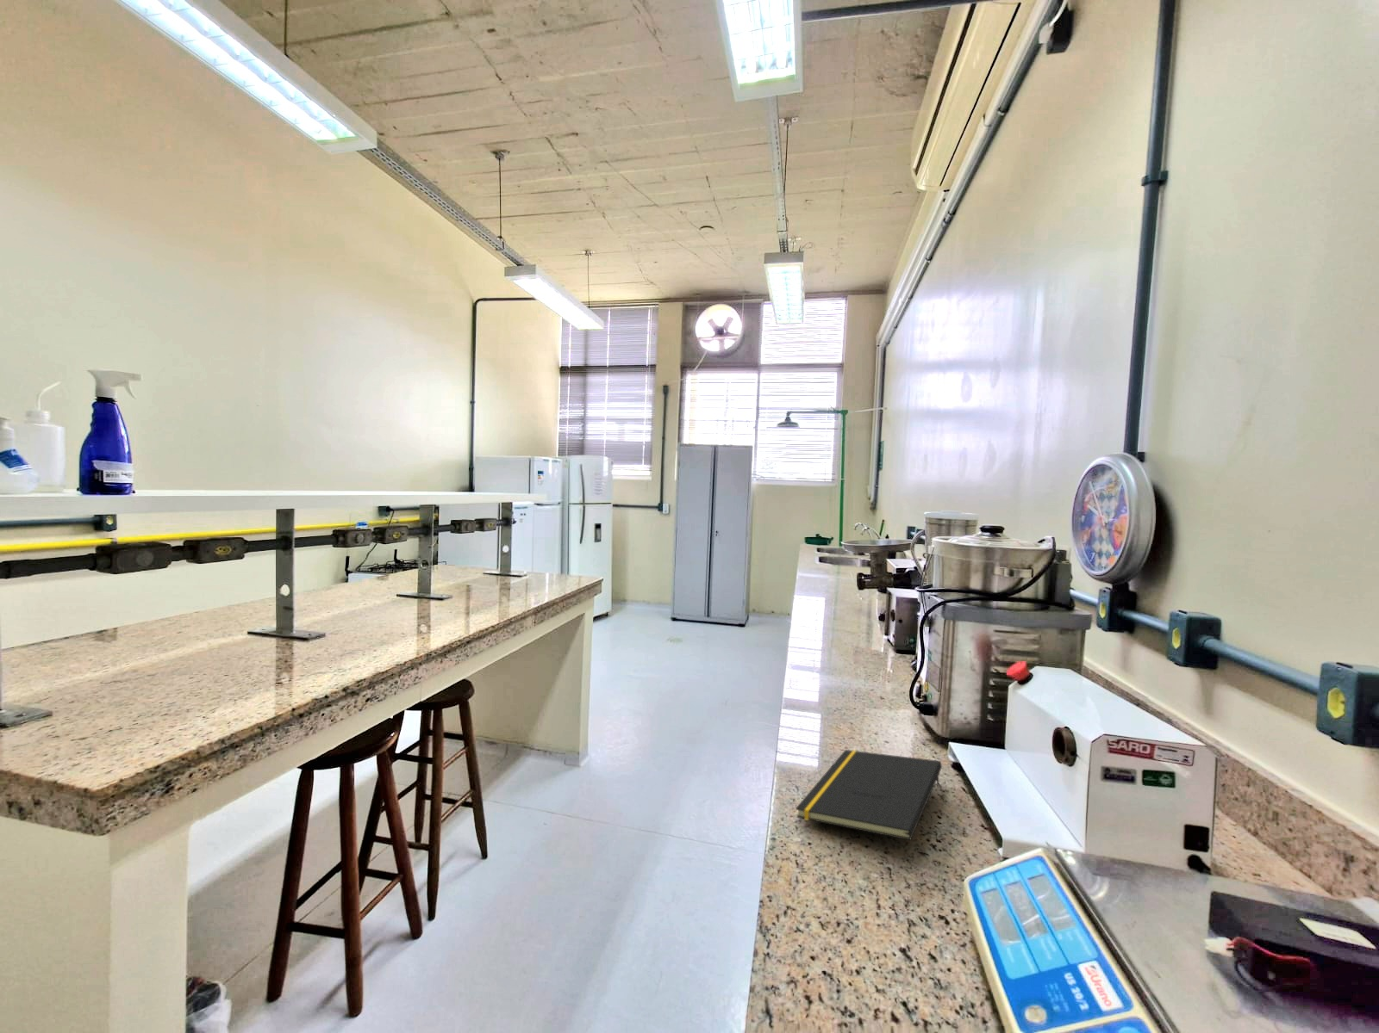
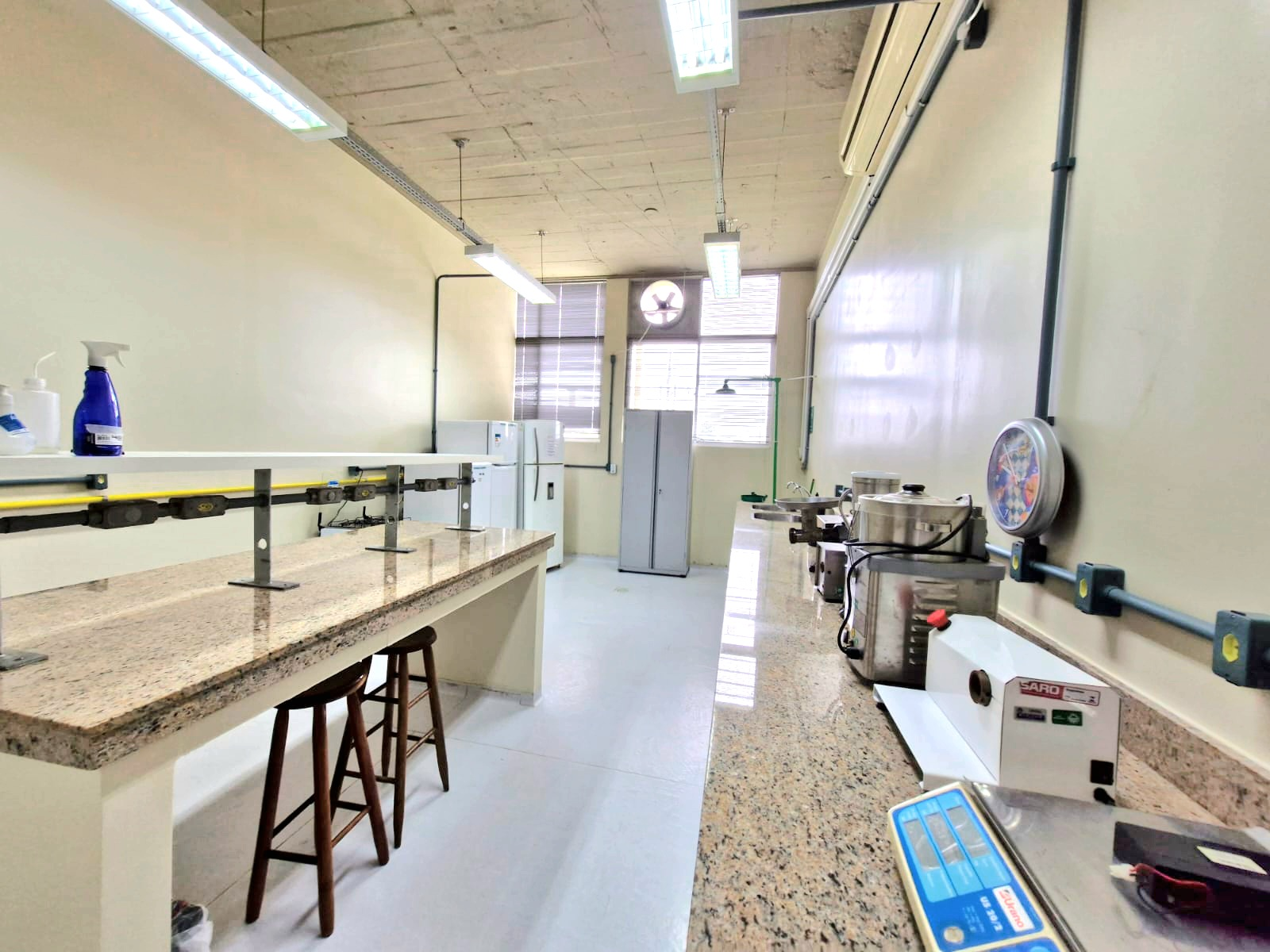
- notepad (872, 788)
